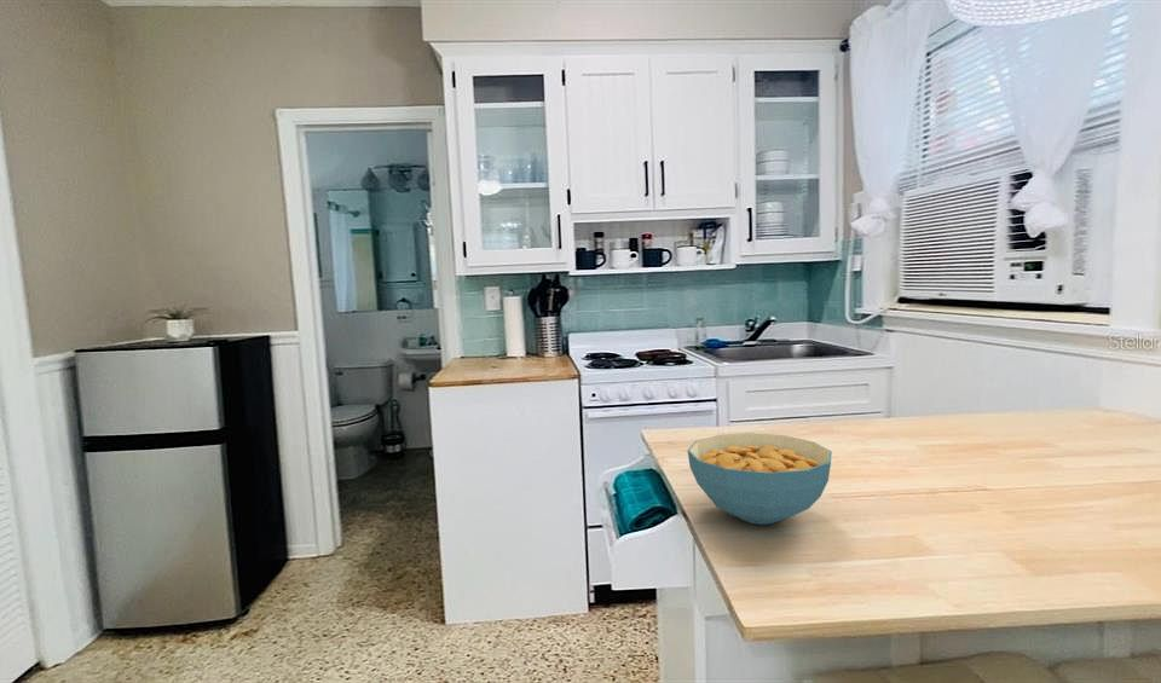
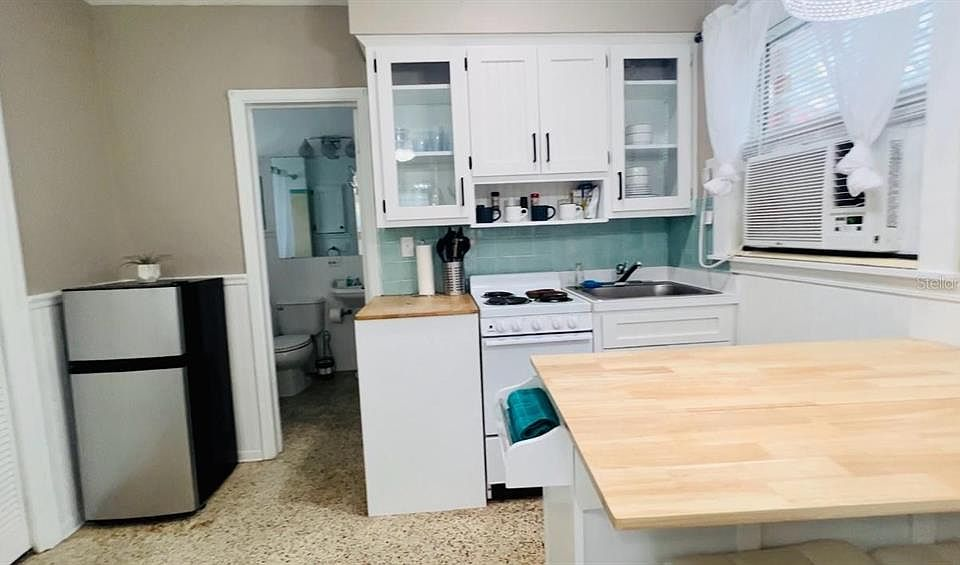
- cereal bowl (758, 482)
